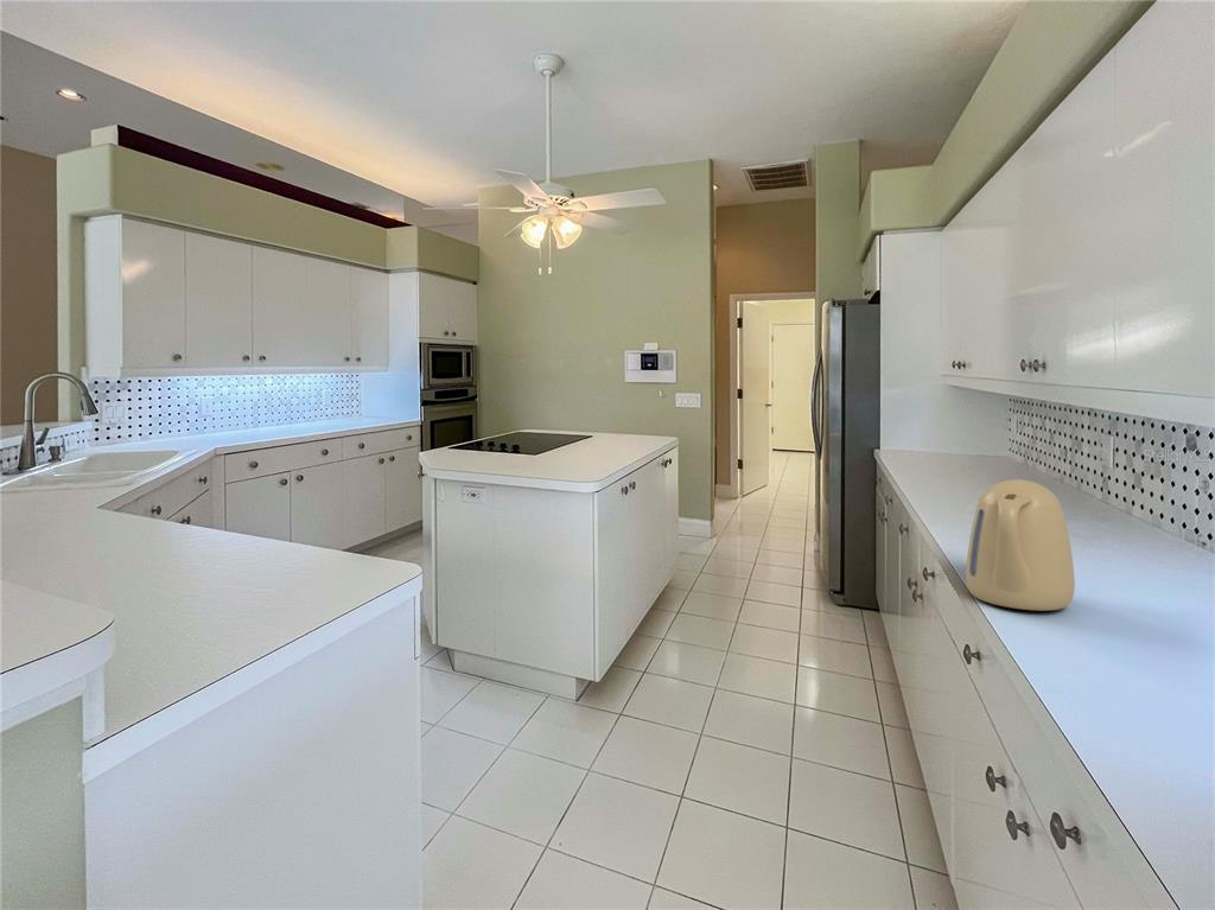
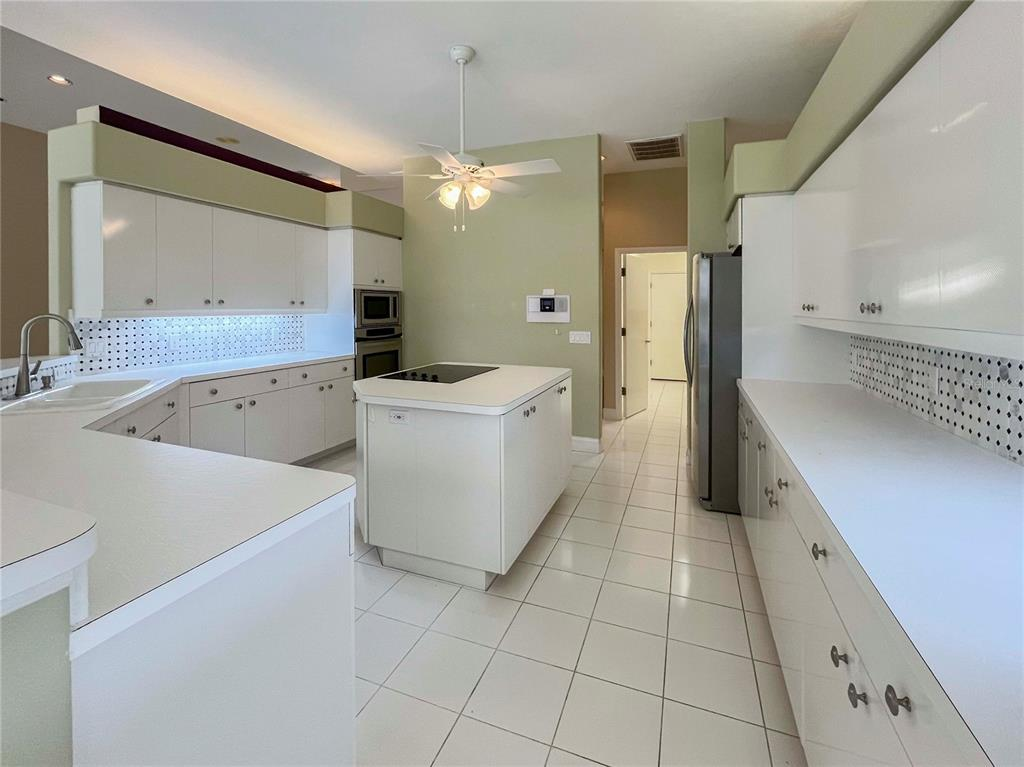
- kettle (1017, 541)
